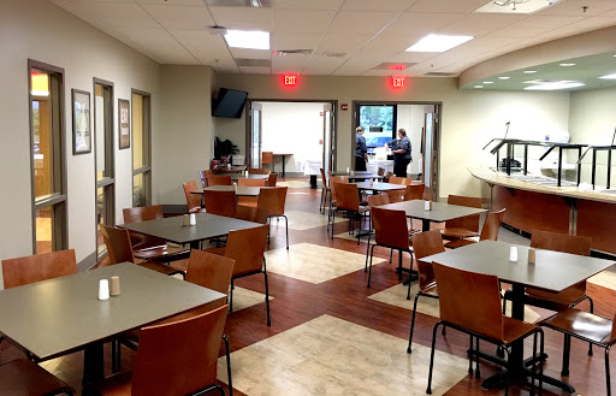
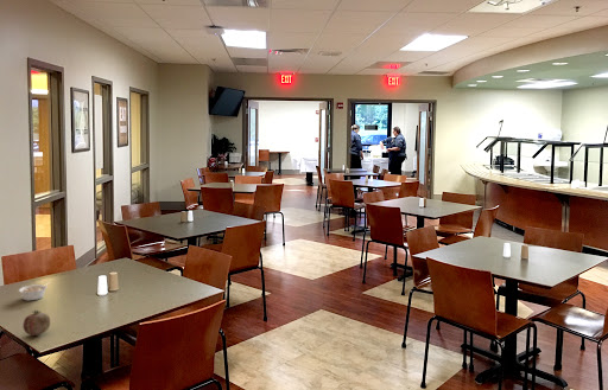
+ legume (33, 292)
+ fruit (37, 322)
